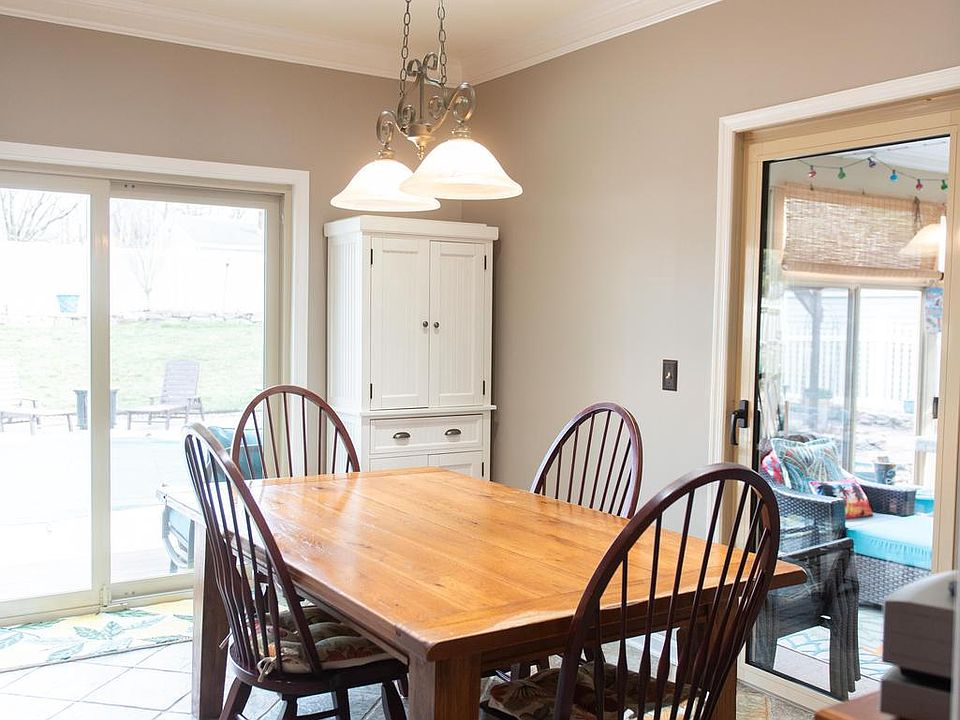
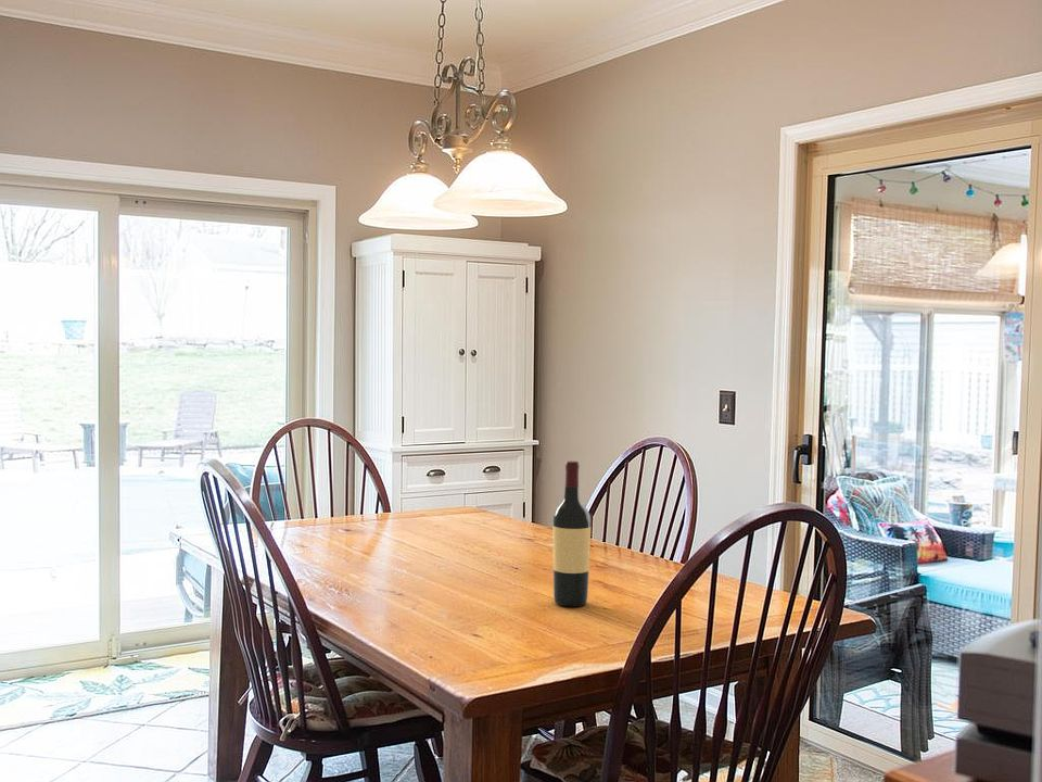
+ wine bottle (571, 532)
